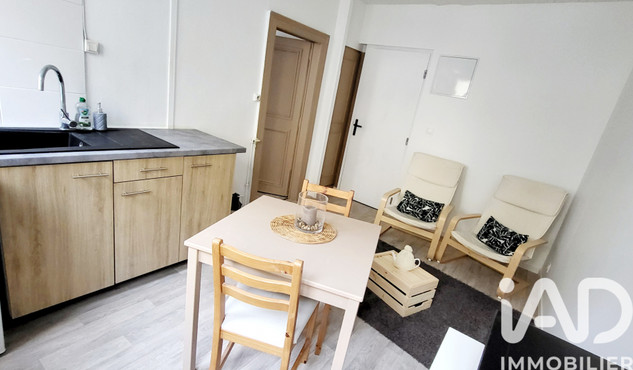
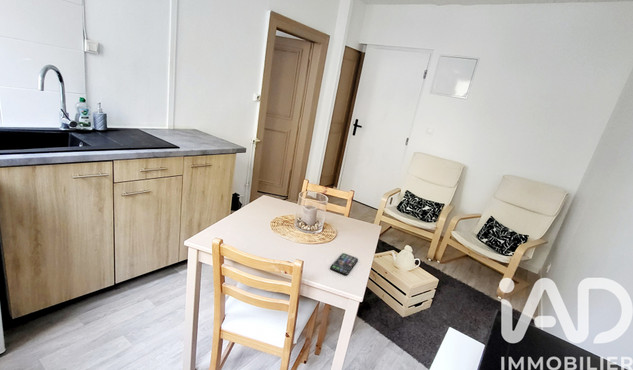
+ smartphone (344, 263)
